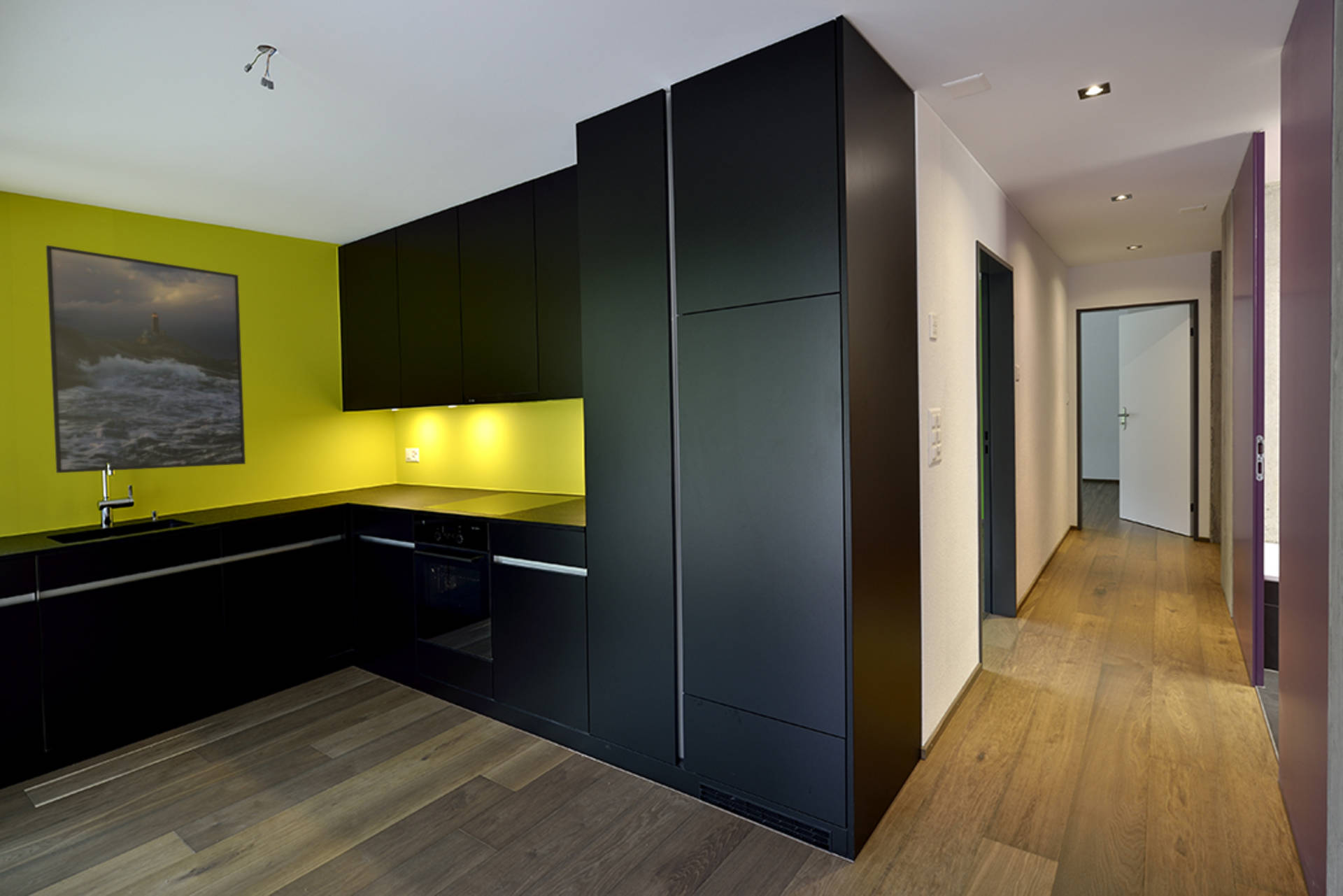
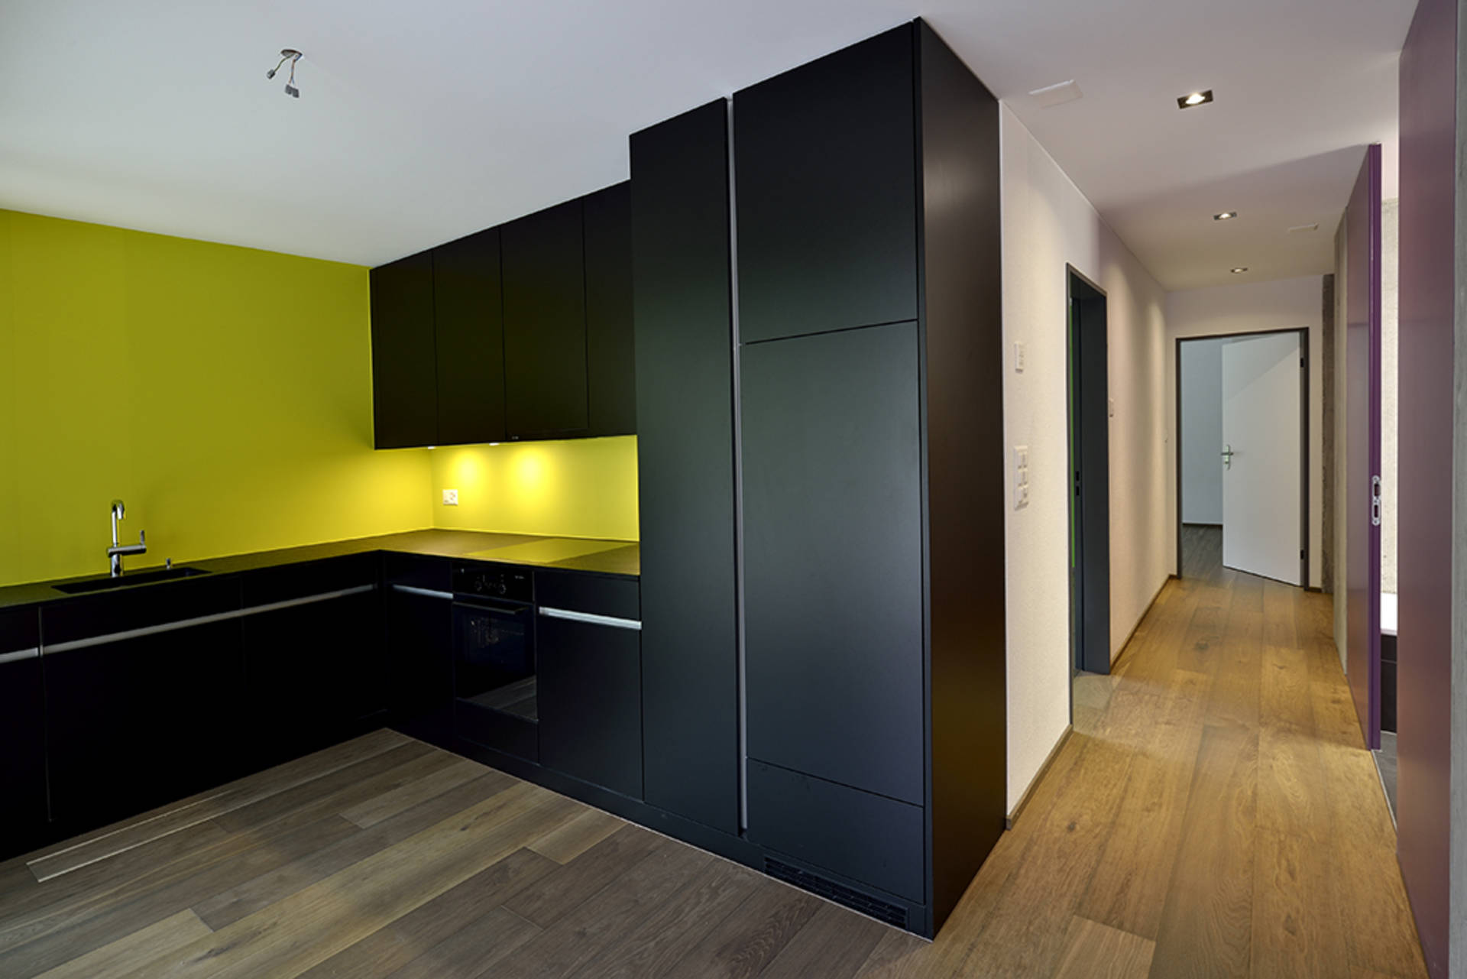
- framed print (155, 365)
